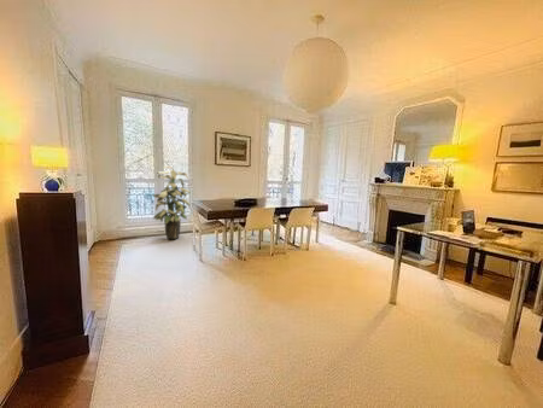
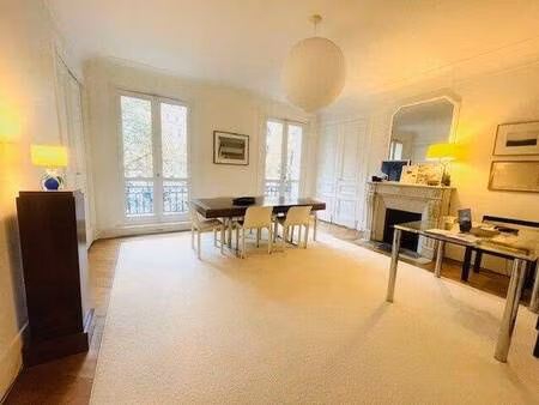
- indoor plant (170, 203)
